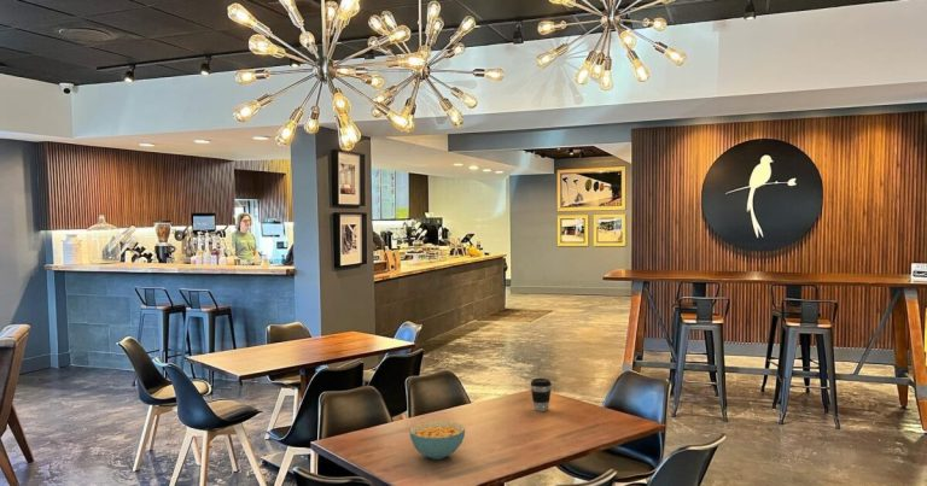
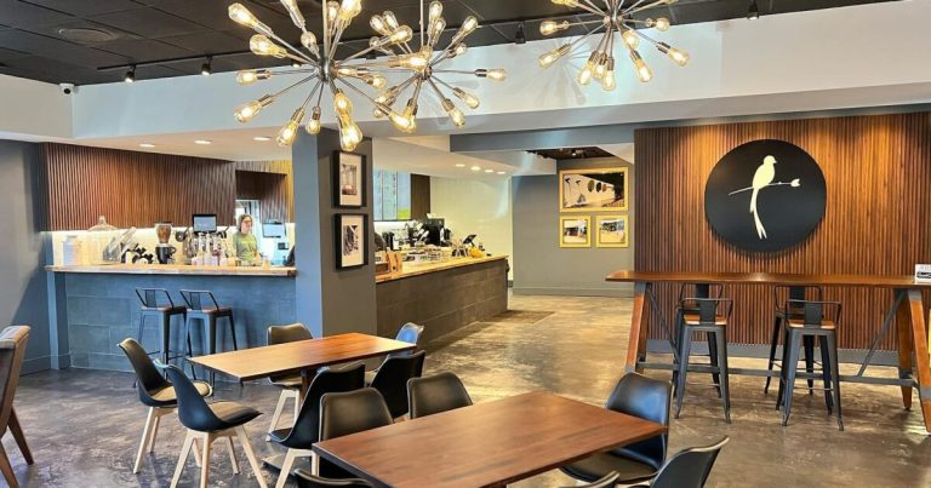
- cereal bowl (437, 443)
- coffee cup (541, 394)
